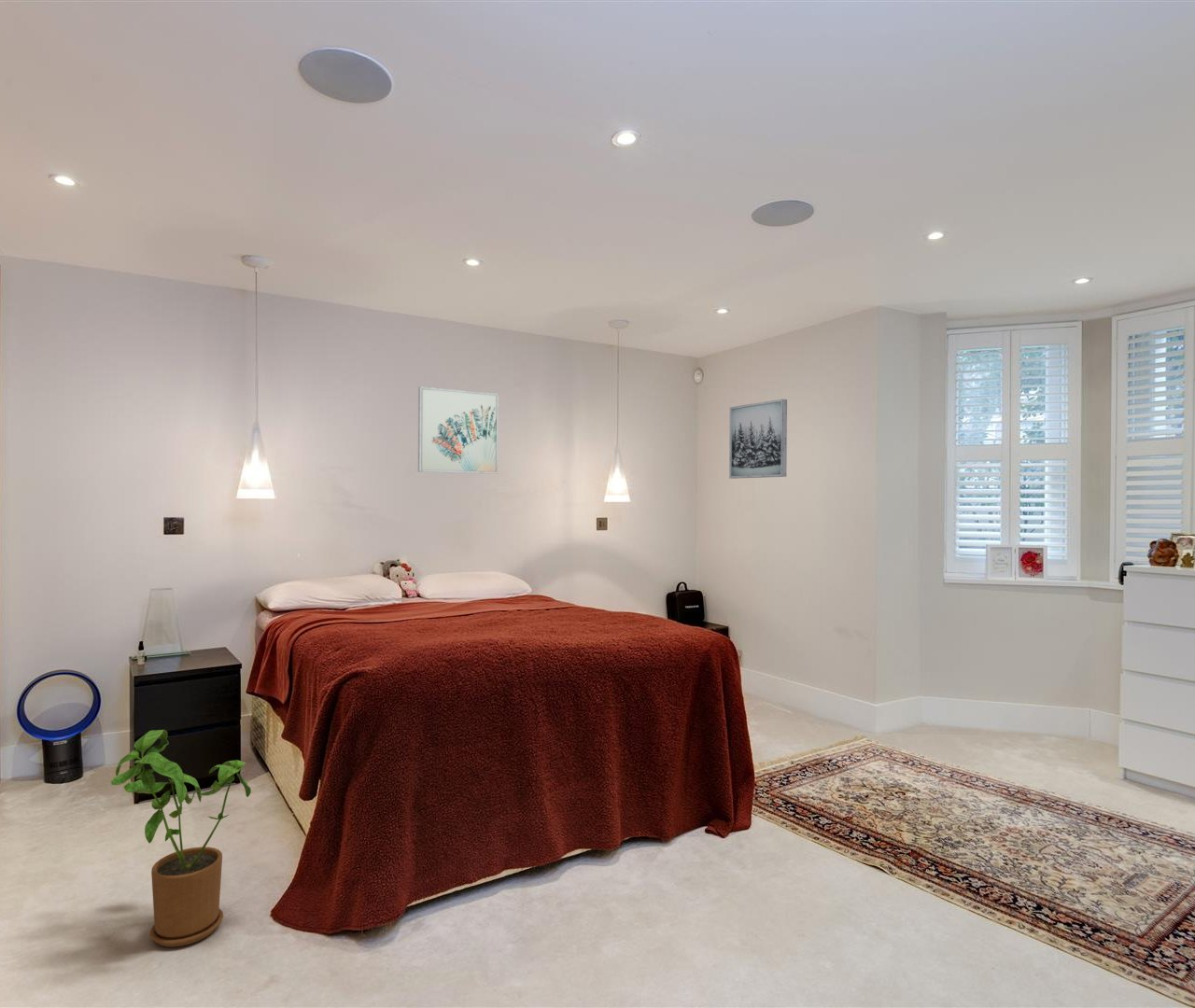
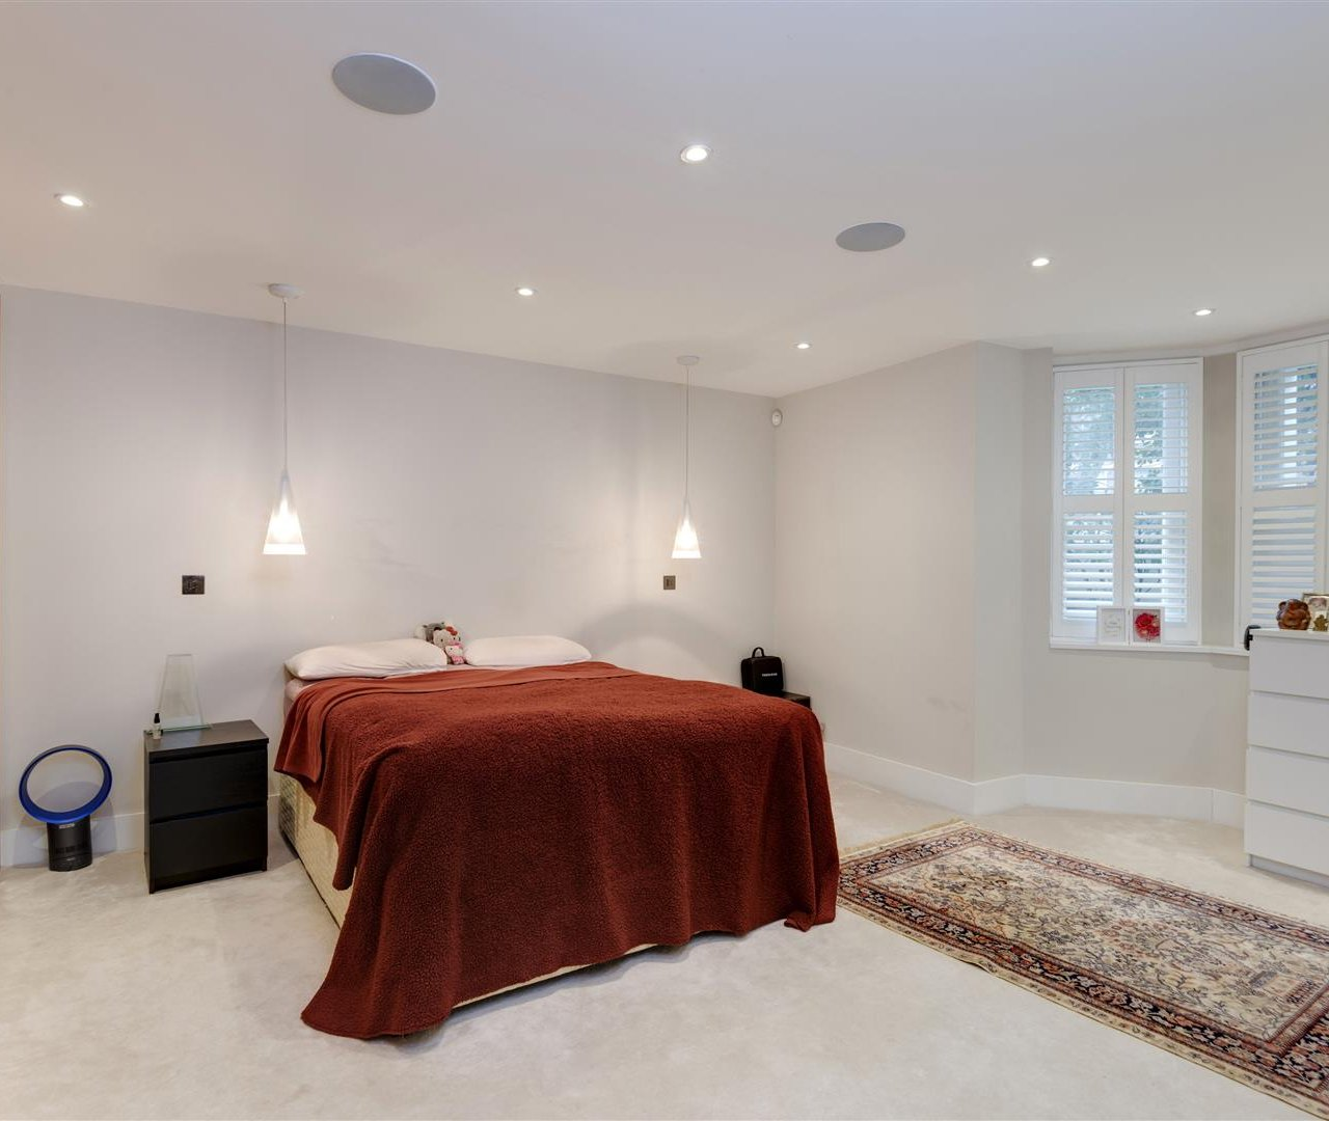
- wall art (459, 431)
- wall art (756, 441)
- house plant (179, 828)
